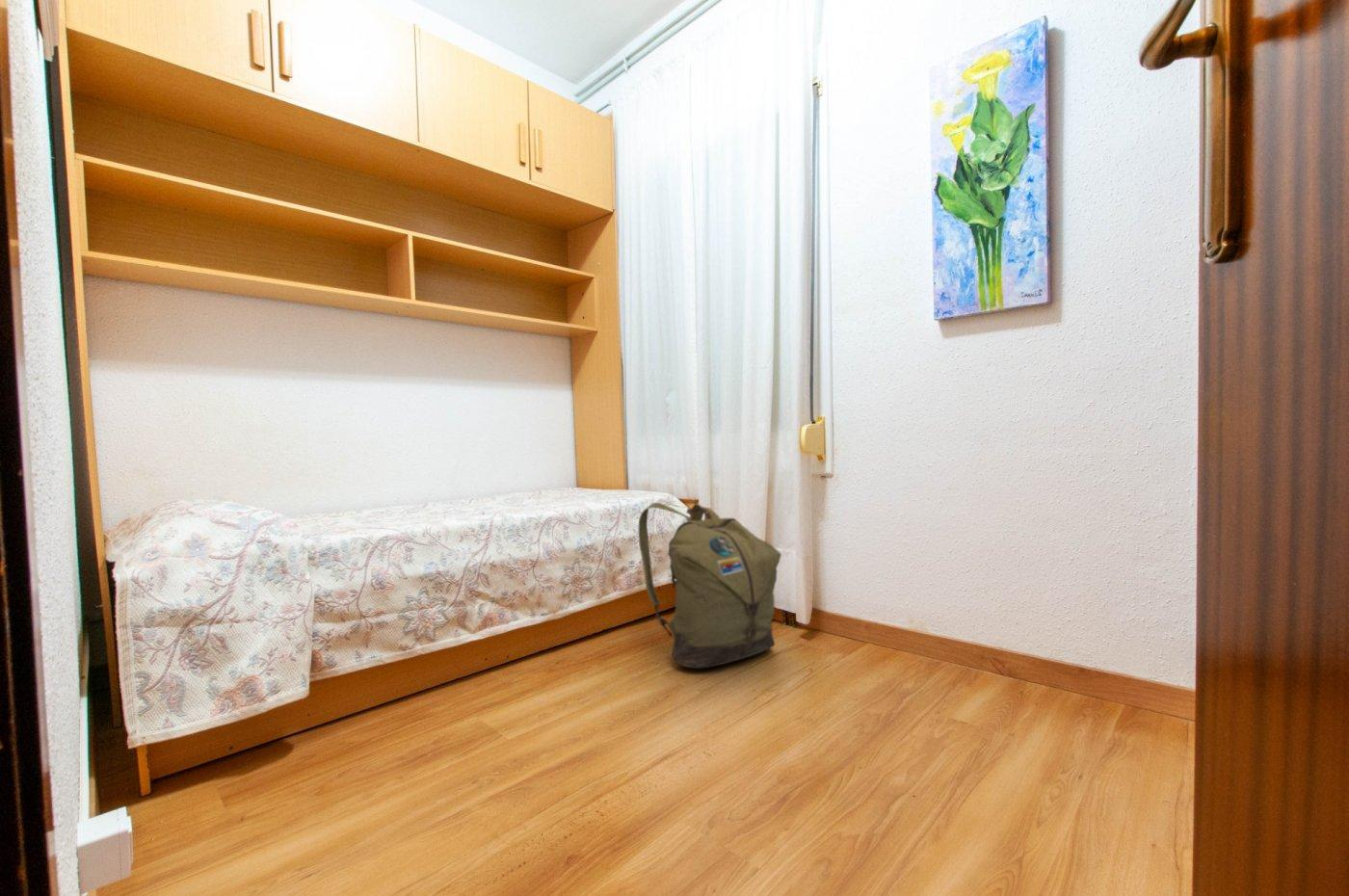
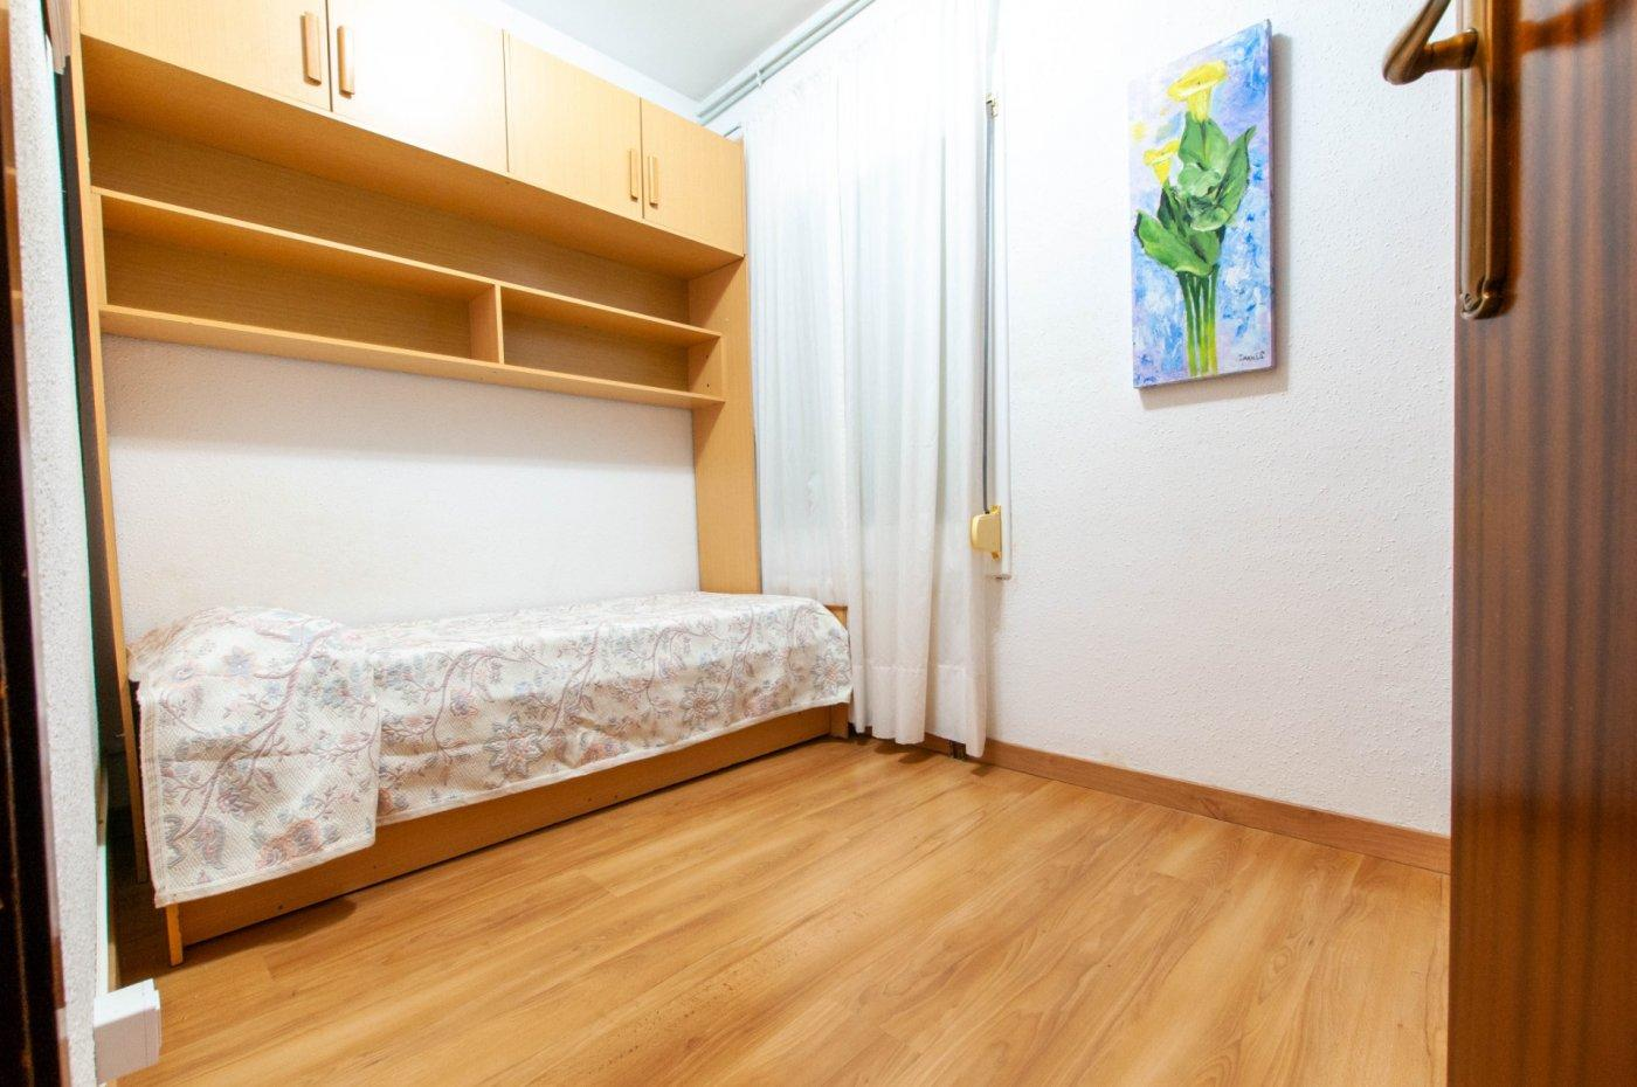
- backpack (709, 577)
